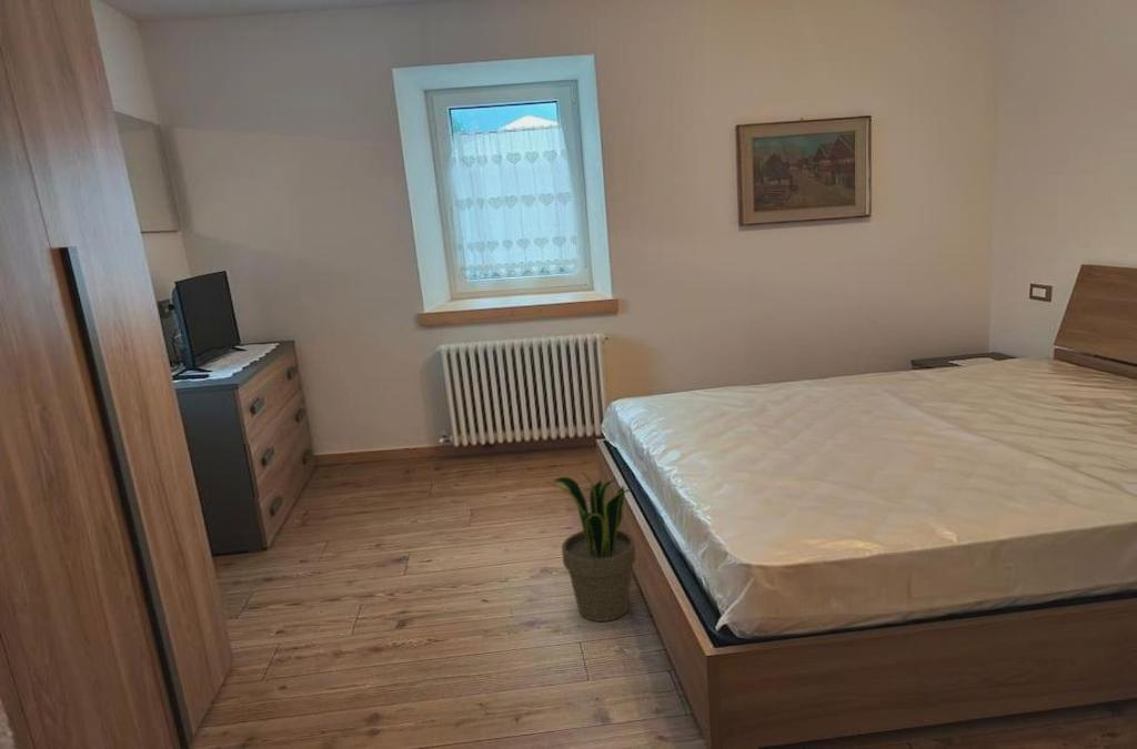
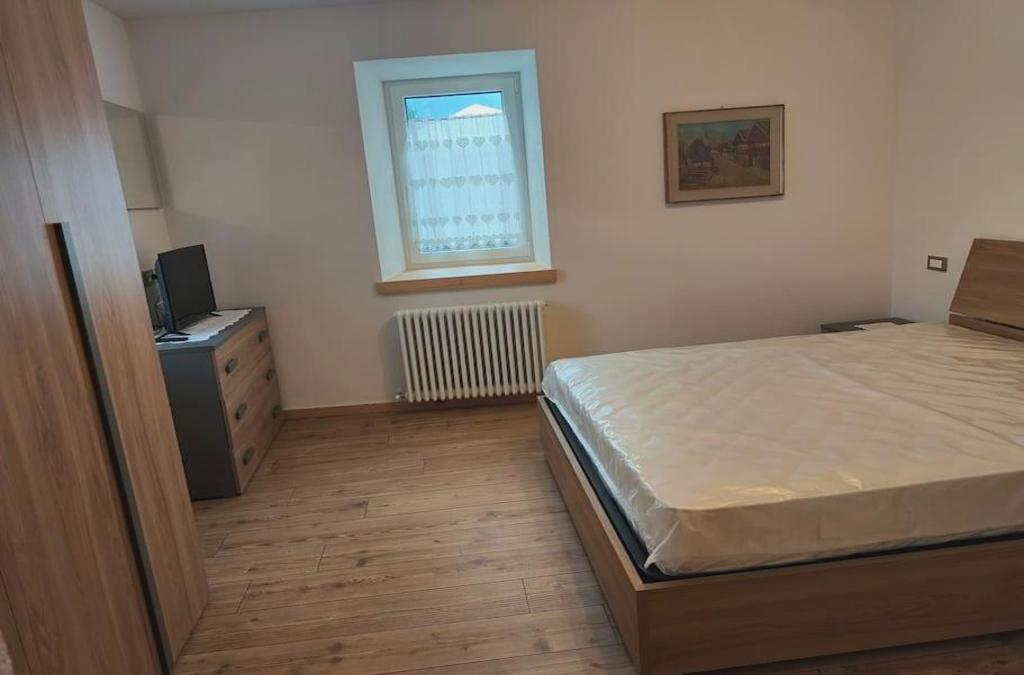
- potted plant (593, 543)
